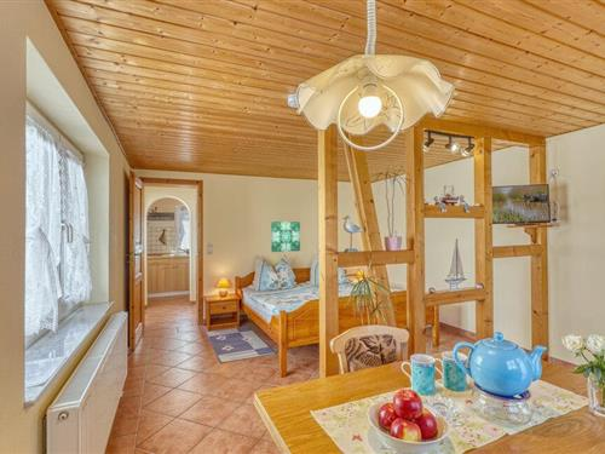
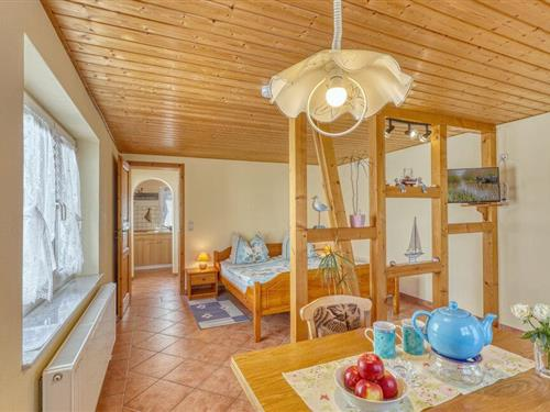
- wall art (286, 236)
